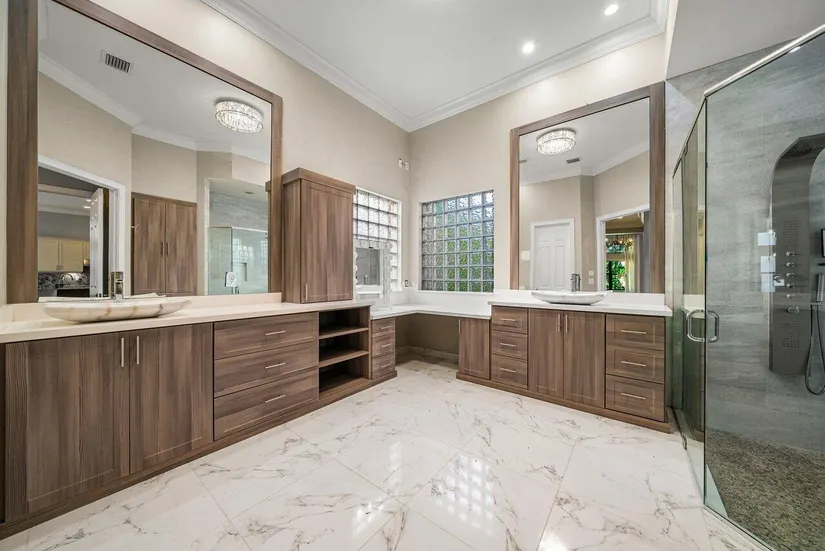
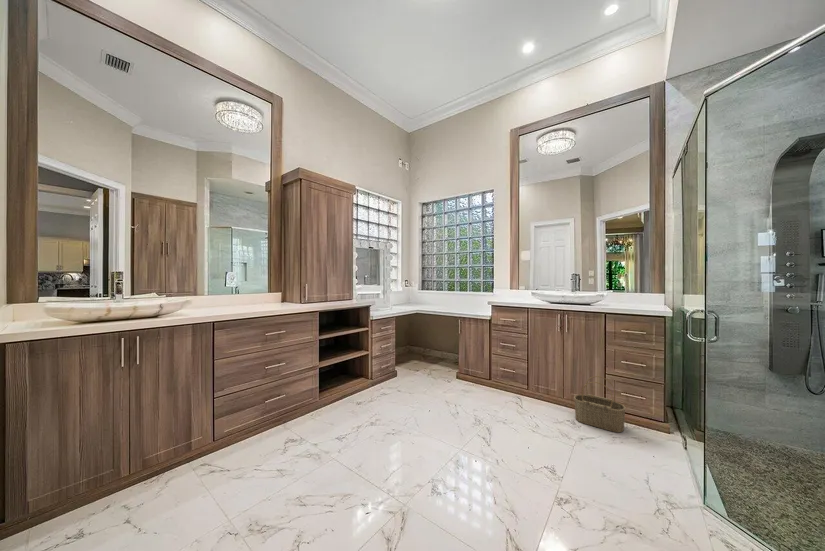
+ wicker basket (598, 401)
